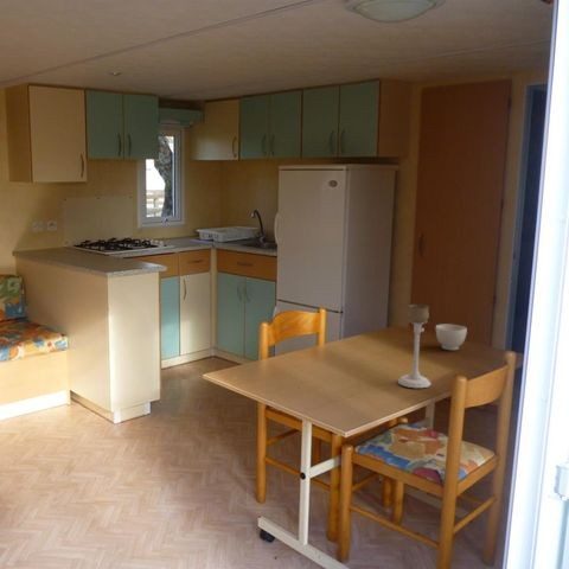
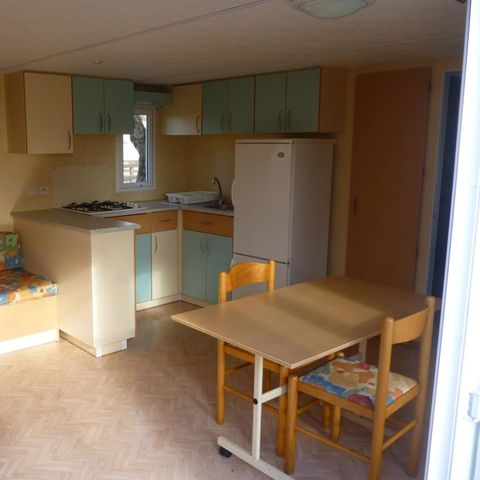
- candle holder (416, 344)
- bowl (450, 337)
